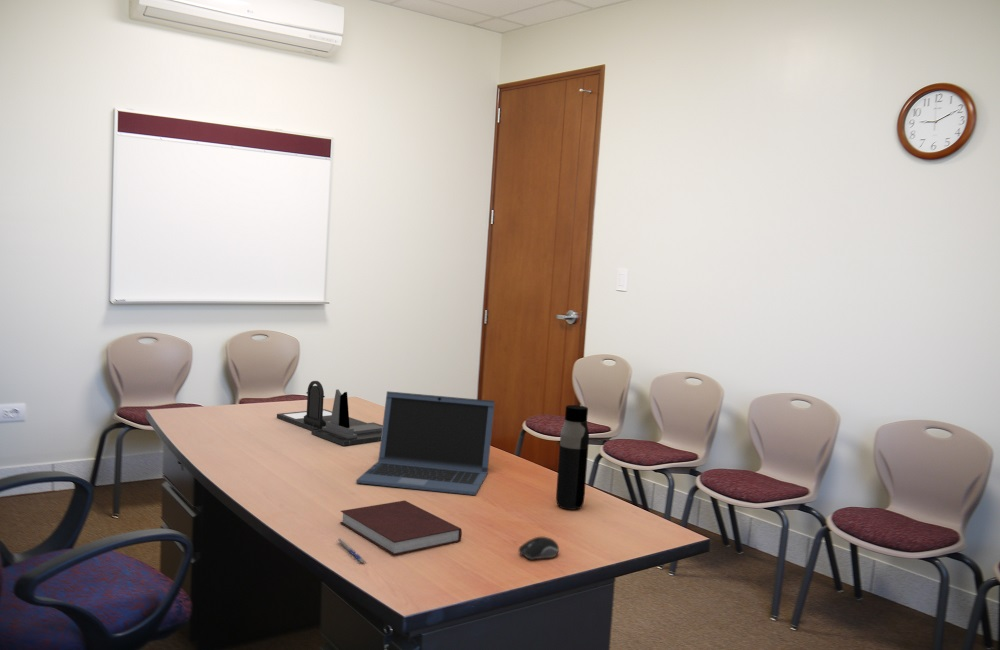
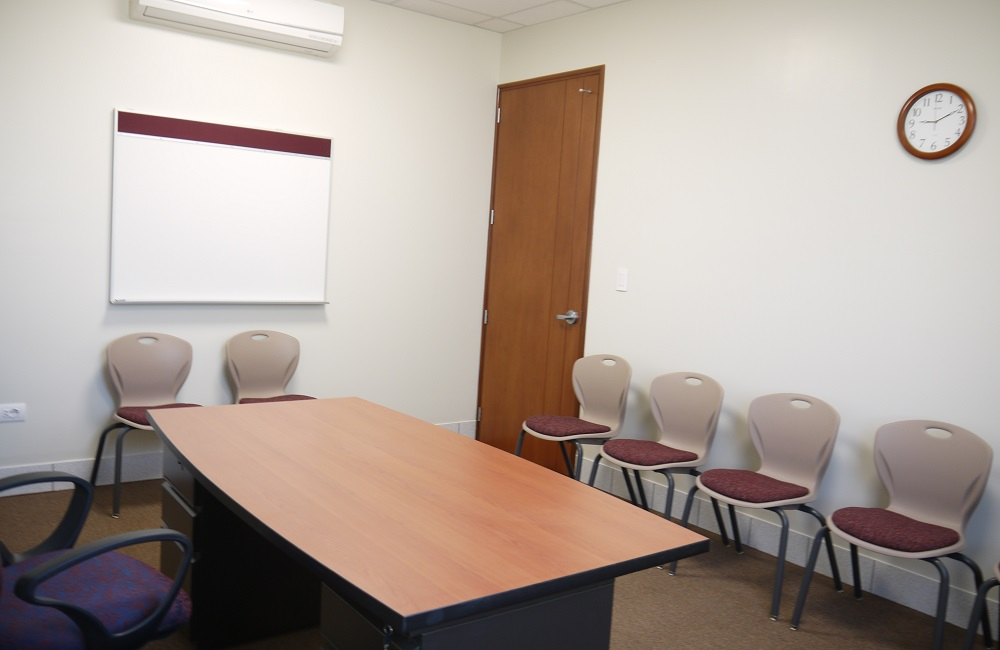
- desk organizer (337, 404)
- computer mouse (540, 546)
- water bottle (573, 456)
- notebook (399, 525)
- laptop (428, 439)
- pen (350, 550)
